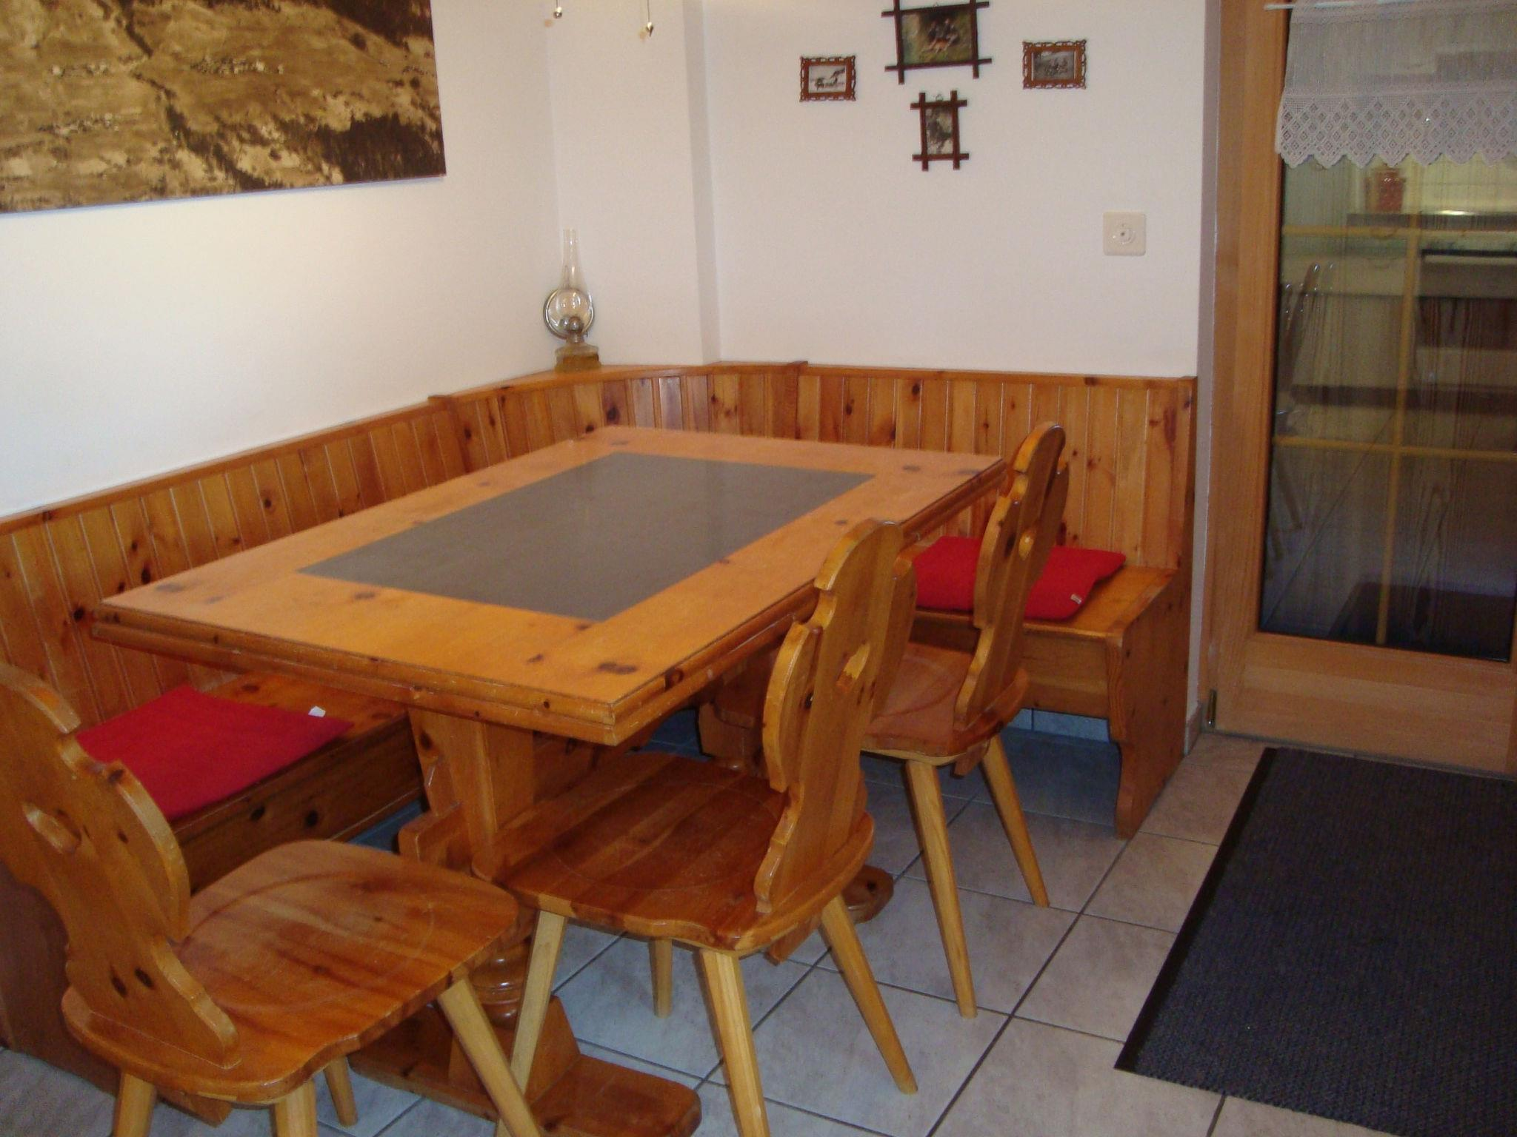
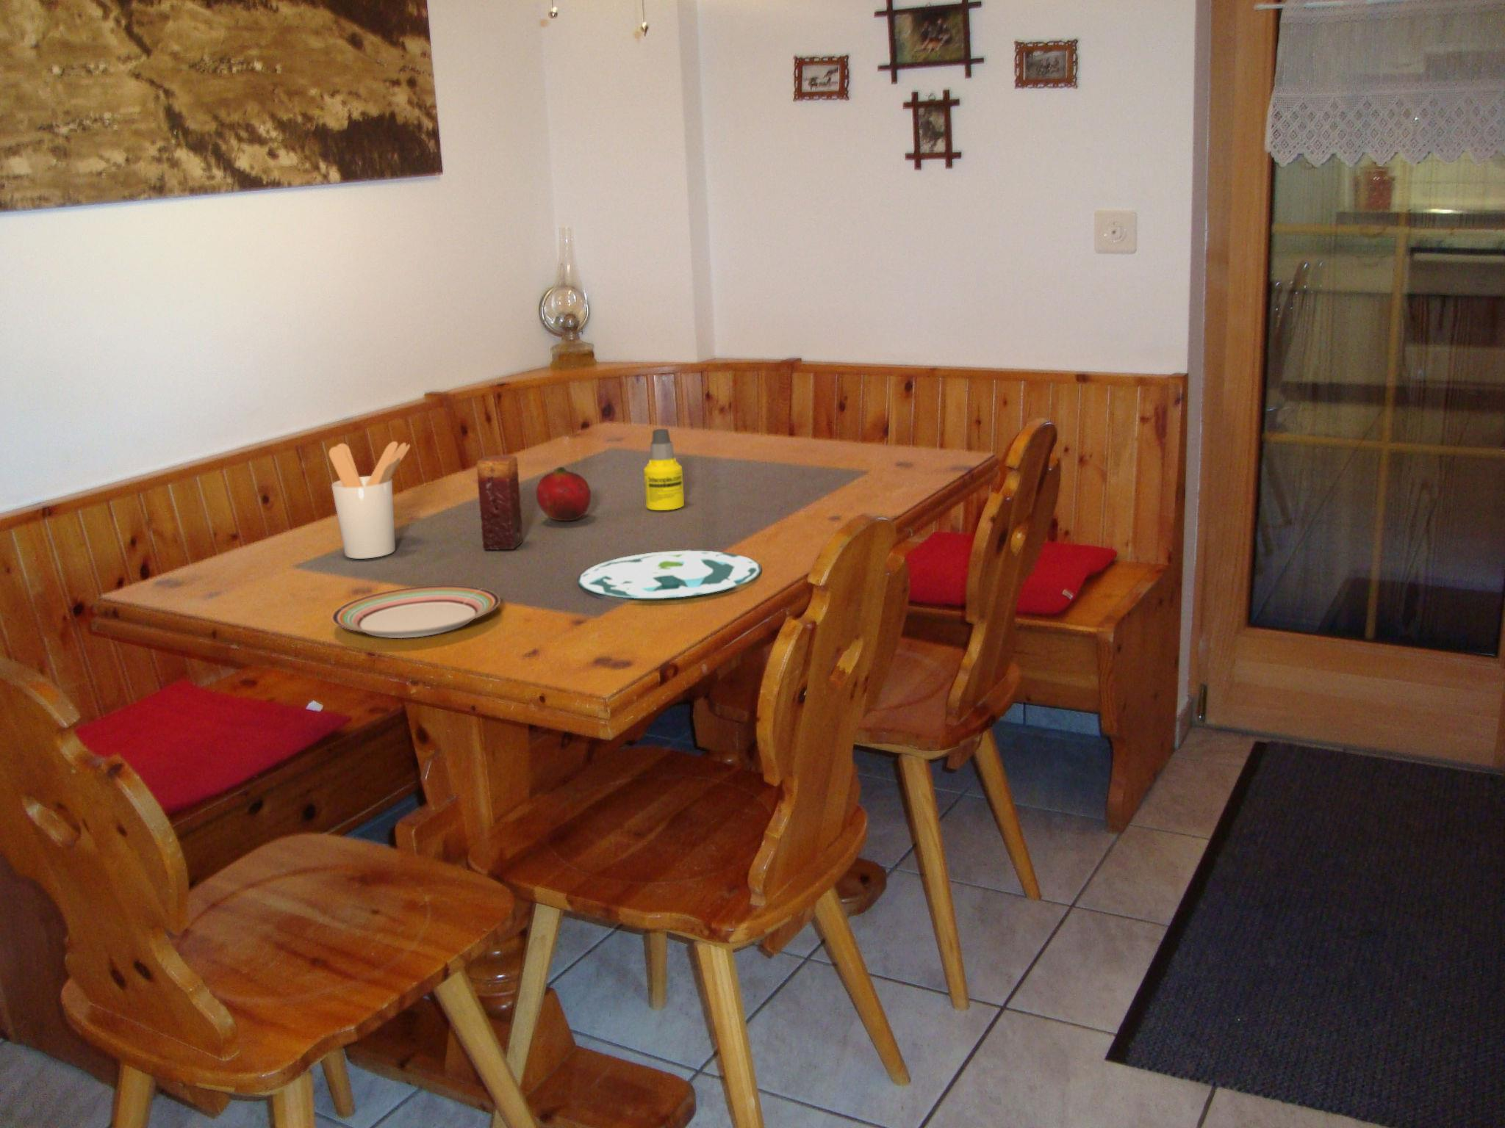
+ plate (668, 565)
+ fruit (564, 493)
+ plate (417, 614)
+ bottle (662, 468)
+ candle (500, 501)
+ utensil holder (377, 496)
